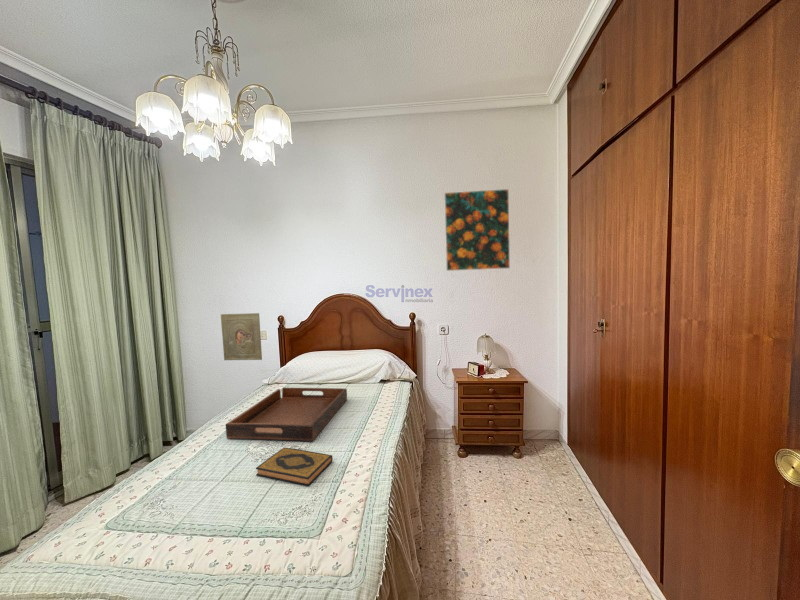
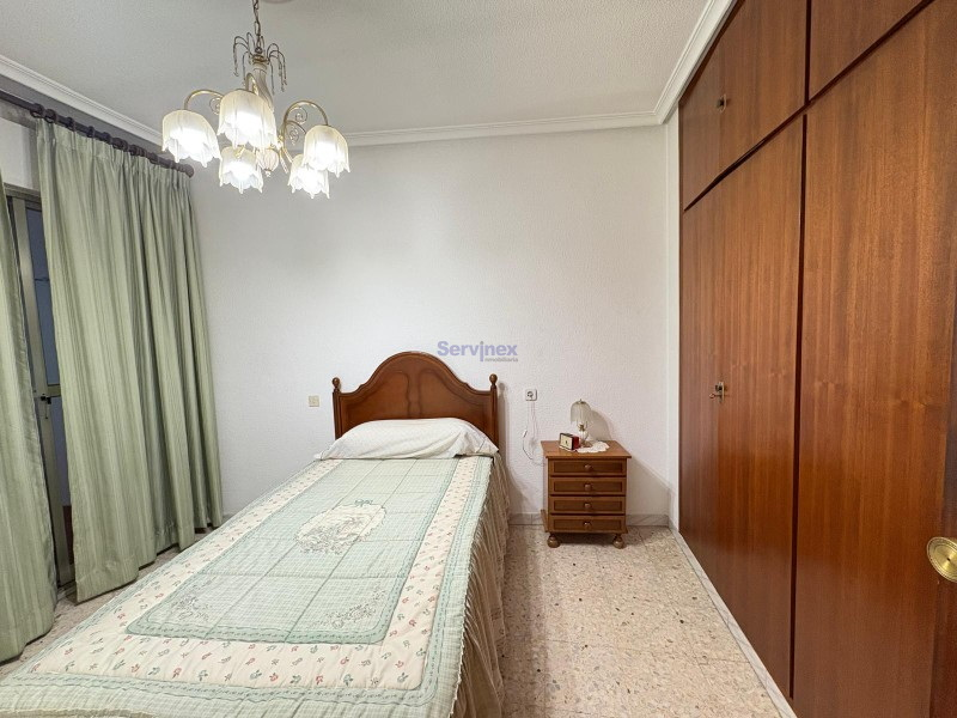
- serving tray (294, 410)
- religious icon (241, 336)
- hardback book (295, 464)
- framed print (476, 230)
